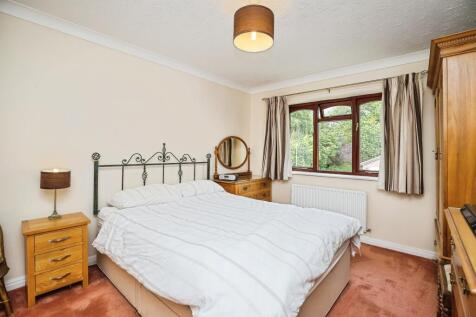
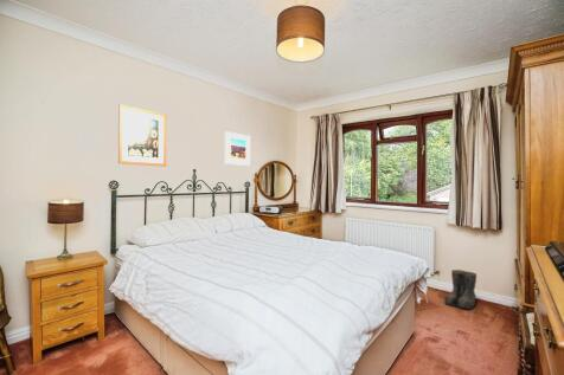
+ boots (460, 287)
+ wall art (143, 137)
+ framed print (237, 149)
